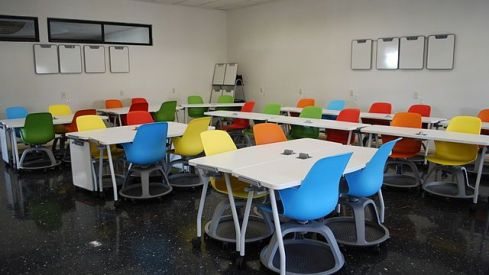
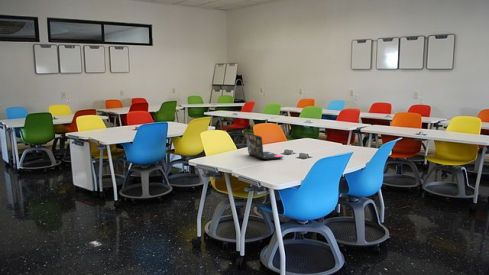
+ laptop (262, 145)
